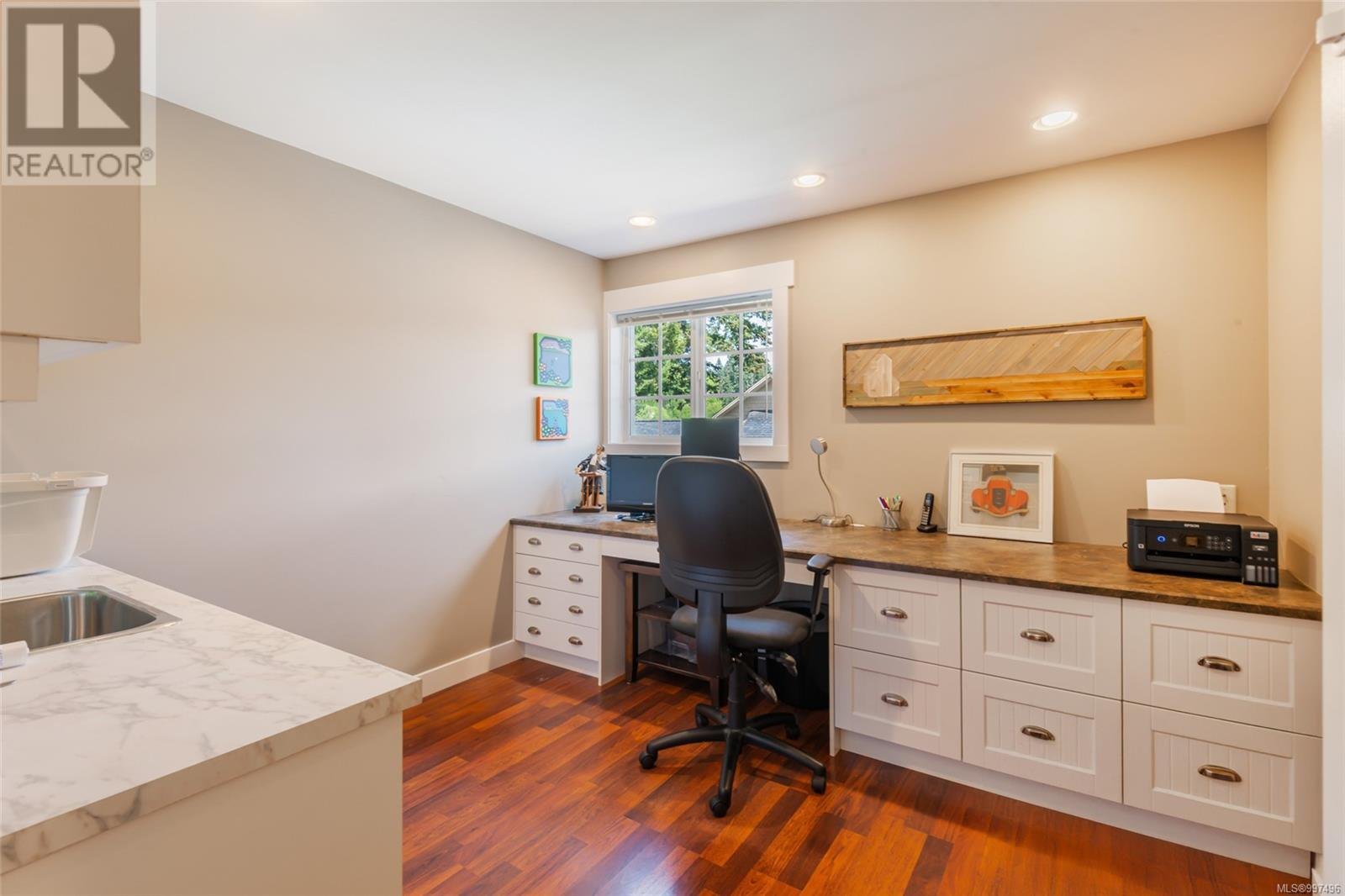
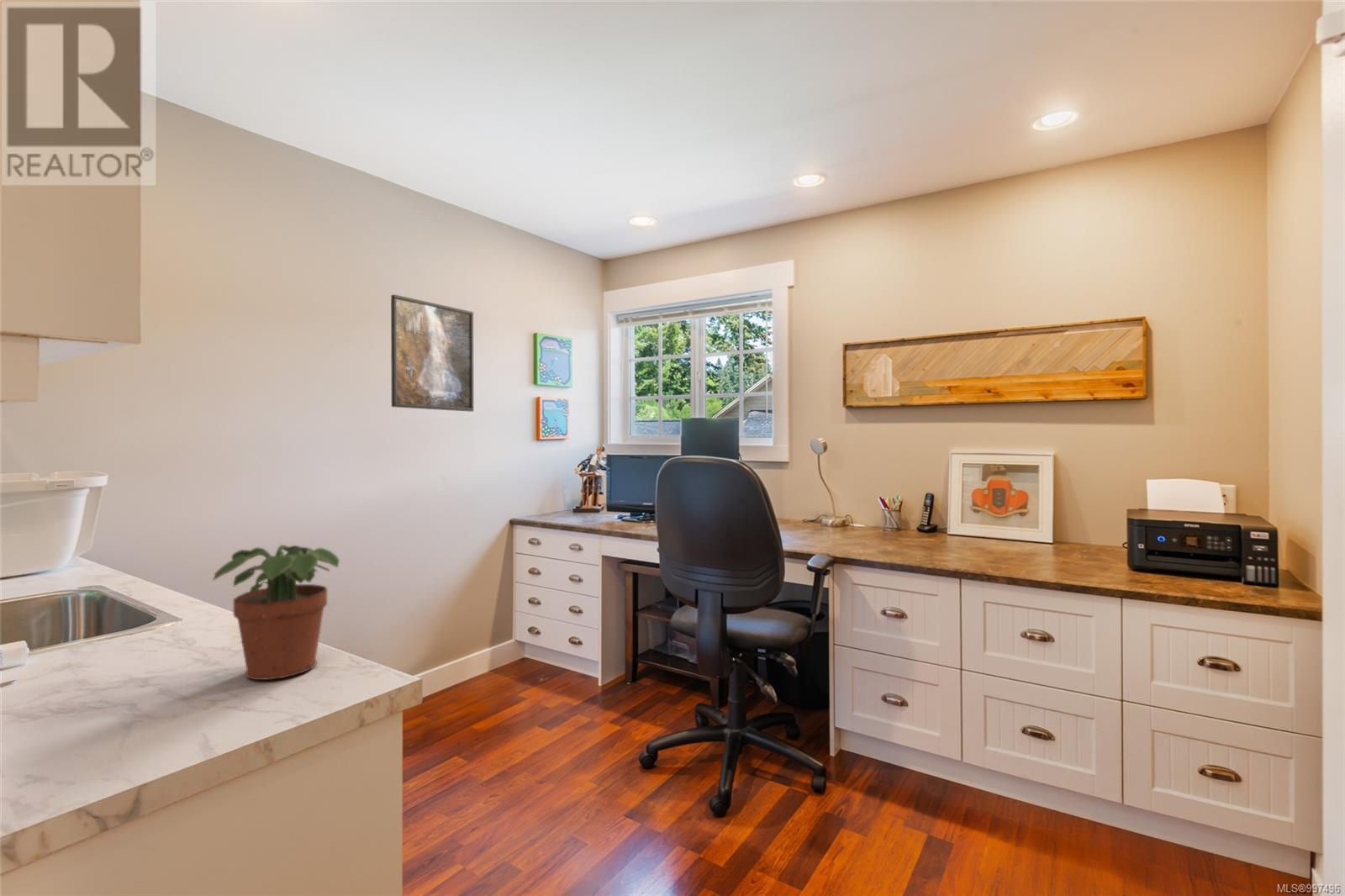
+ potted plant (277, 609)
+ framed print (435, 356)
